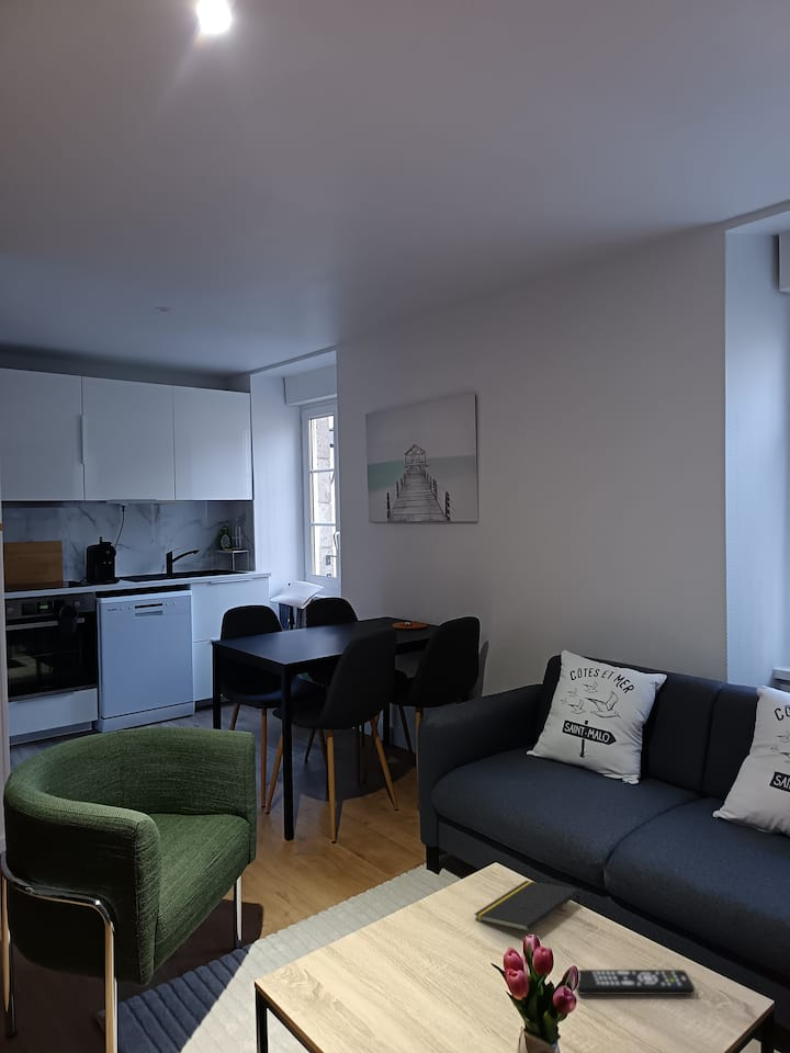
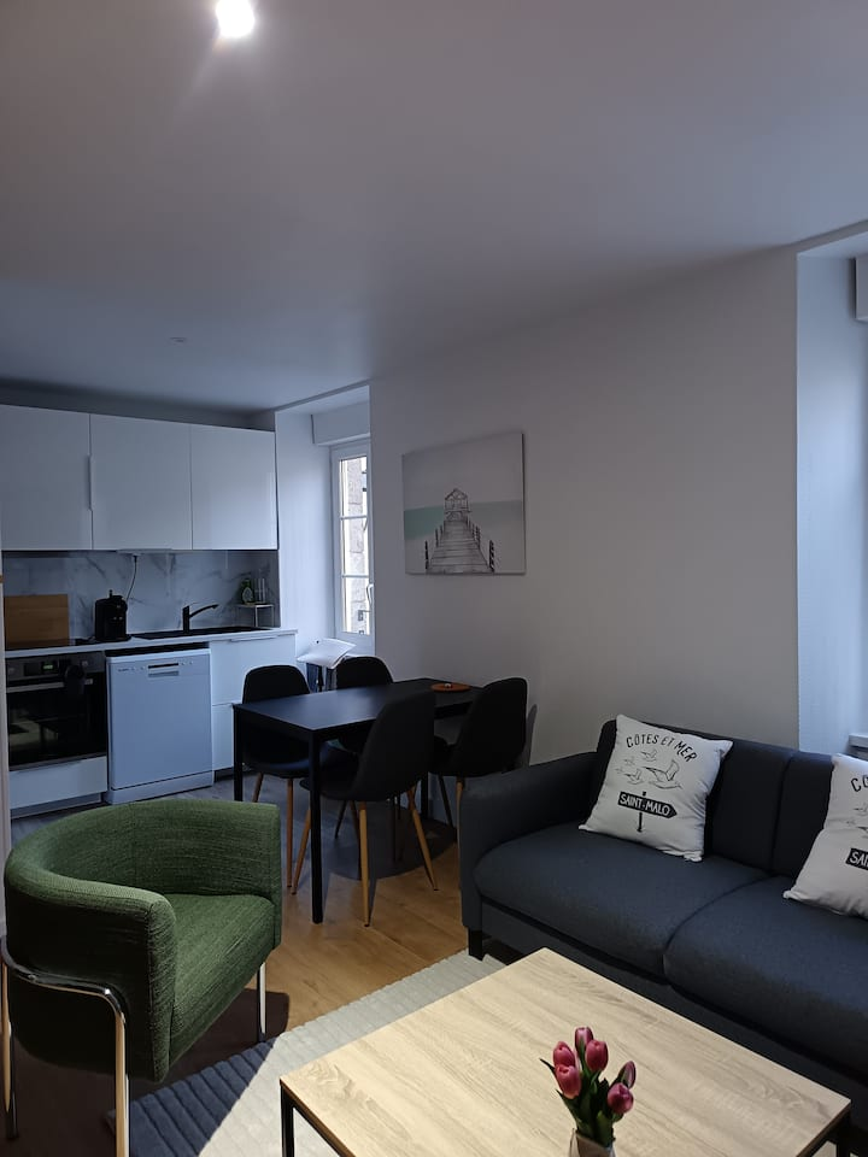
- notepad (527, 904)
- remote control (632, 983)
